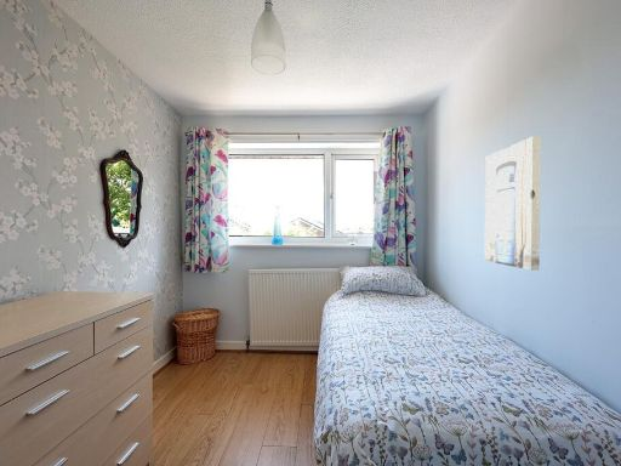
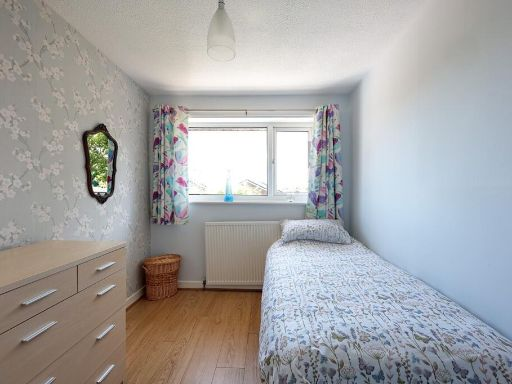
- wall art (508, 206)
